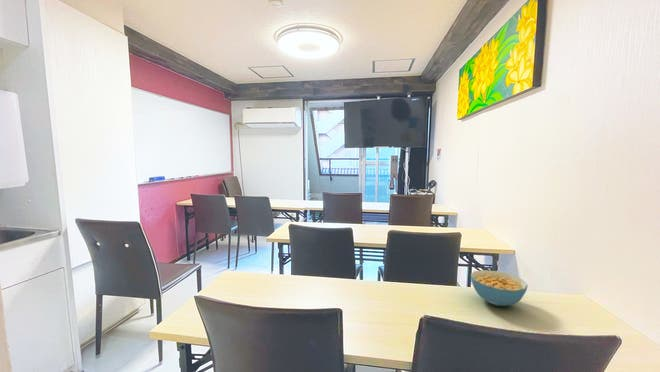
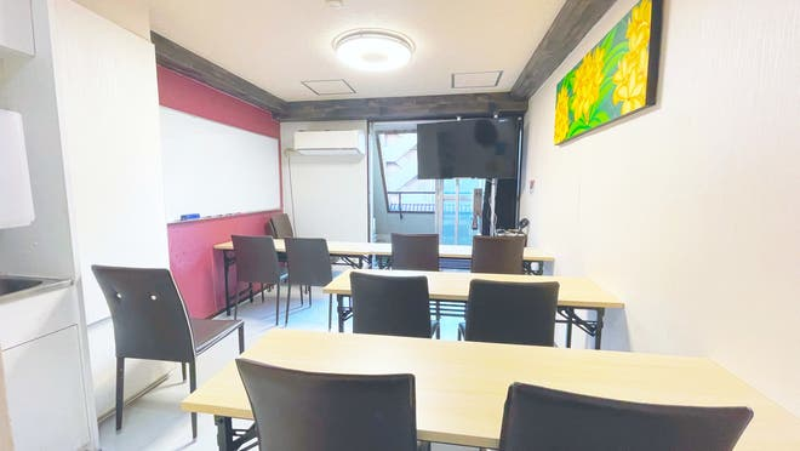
- cereal bowl (497, 290)
